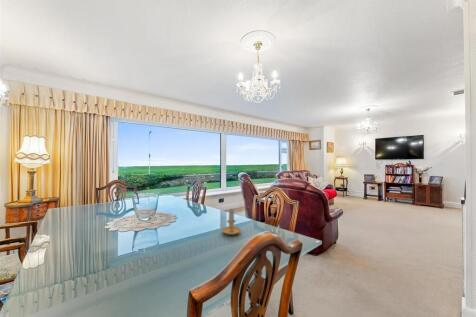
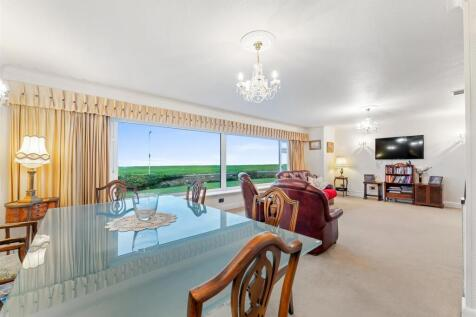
- candle (229, 220)
